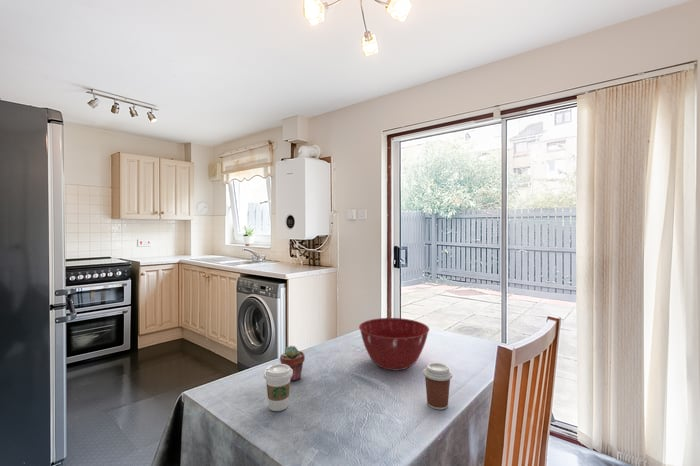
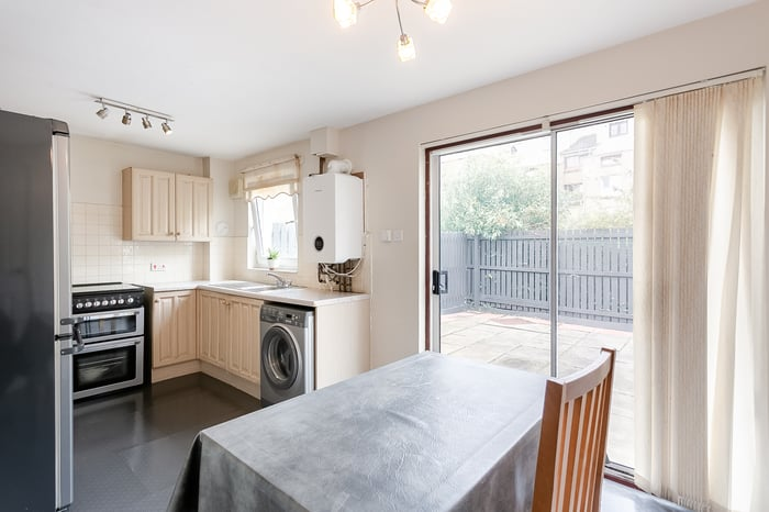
- mixing bowl (393, 345)
- potted succulent (292, 361)
- coffee cup (437, 385)
- coffee cup (278, 387)
